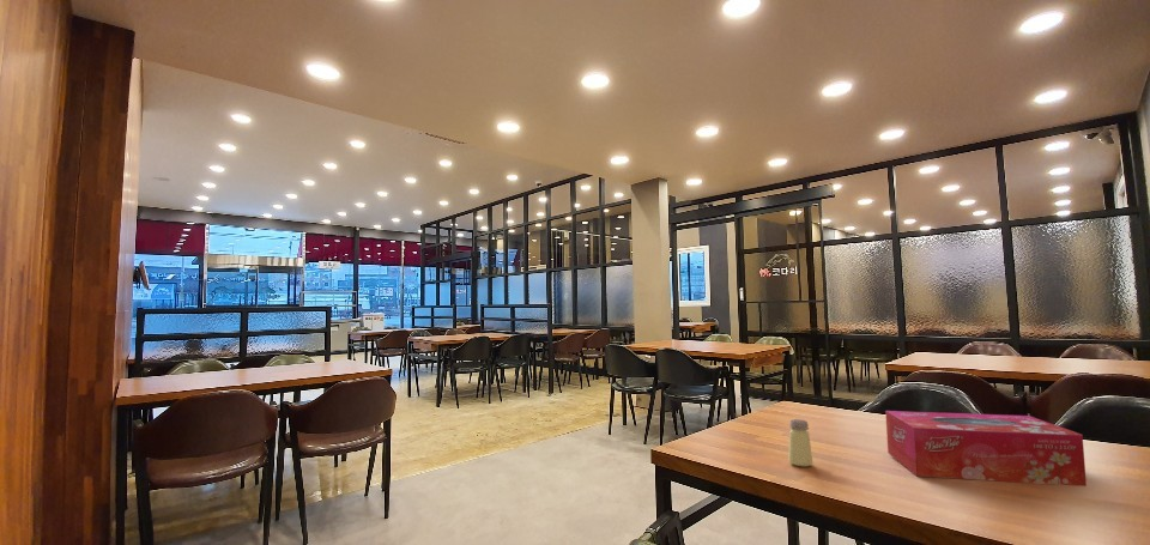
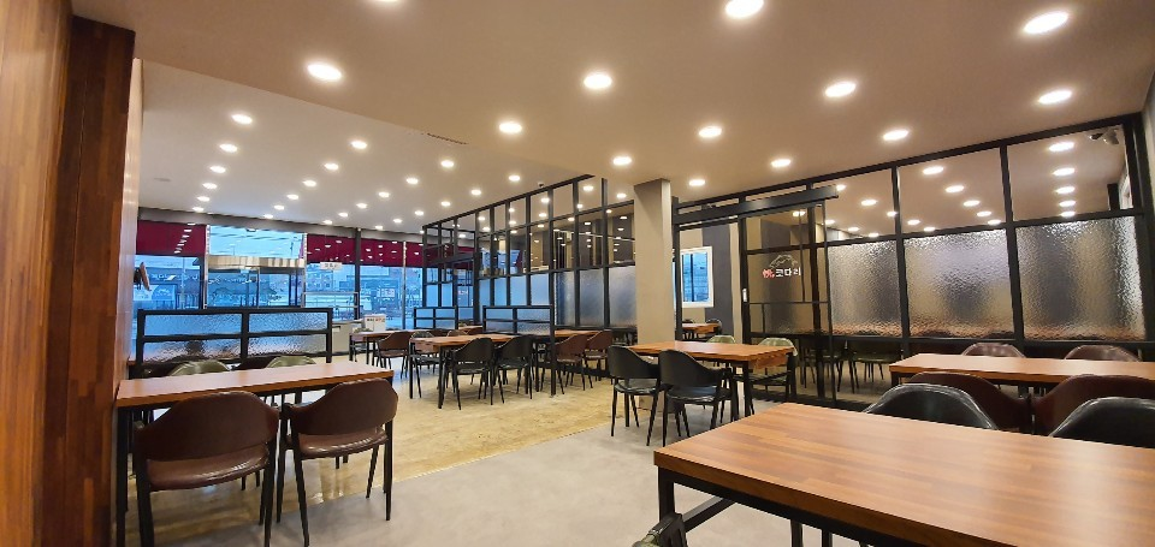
- tissue box (975, 444)
- saltshaker (799, 441)
